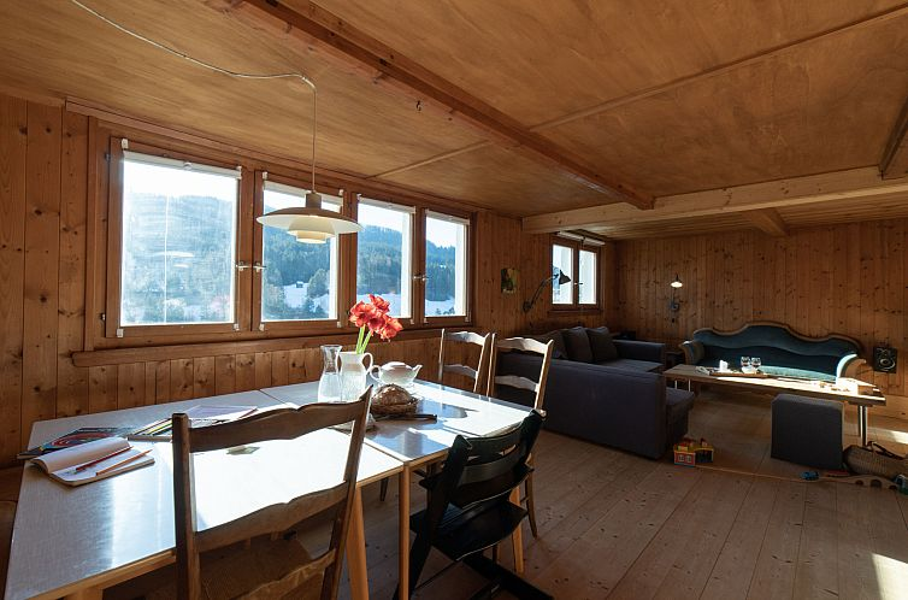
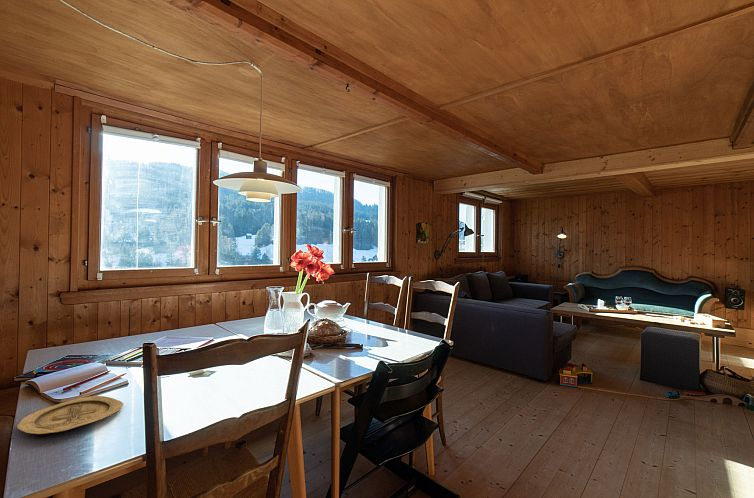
+ plate (74, 414)
